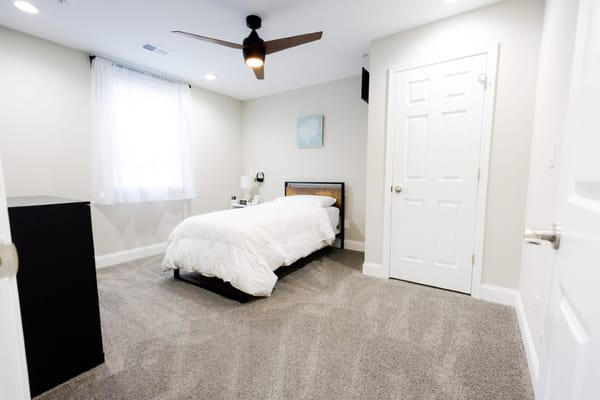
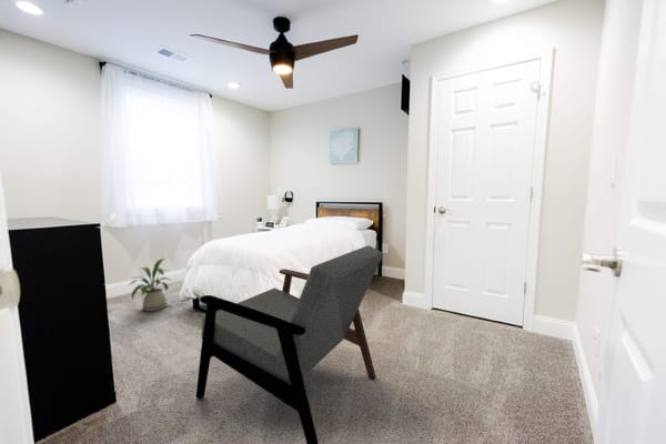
+ house plant (148, 285)
+ armchair (292, 319)
